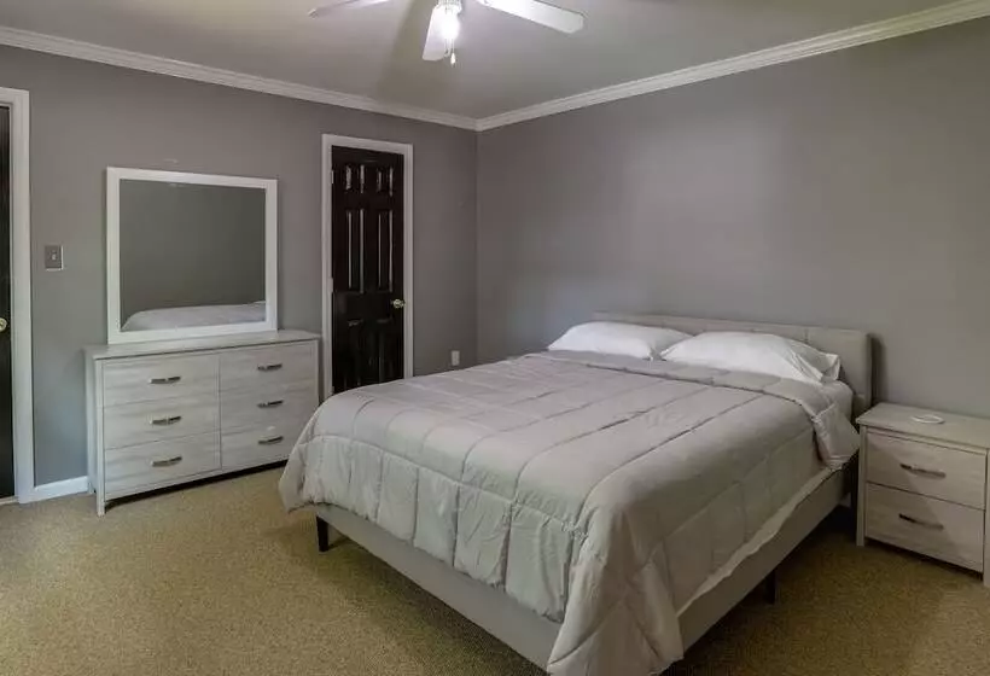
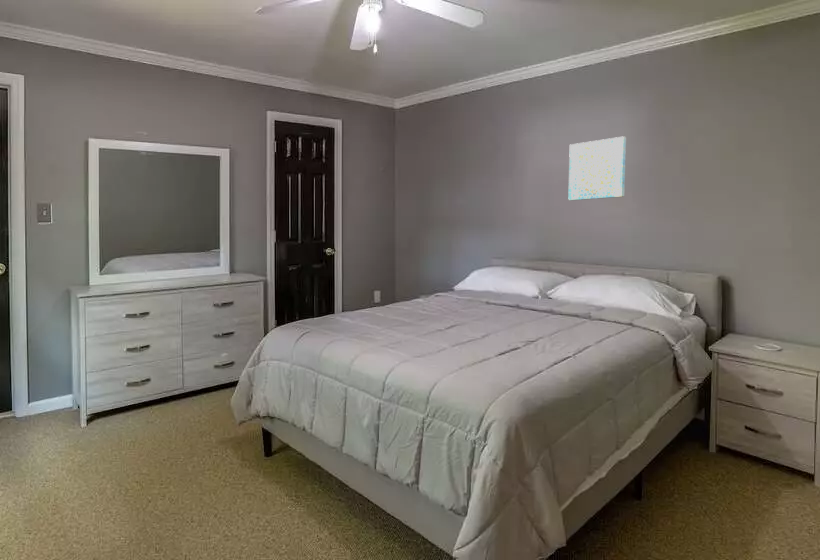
+ wall art (596, 169)
